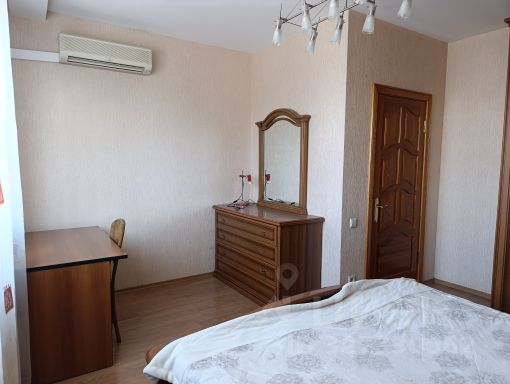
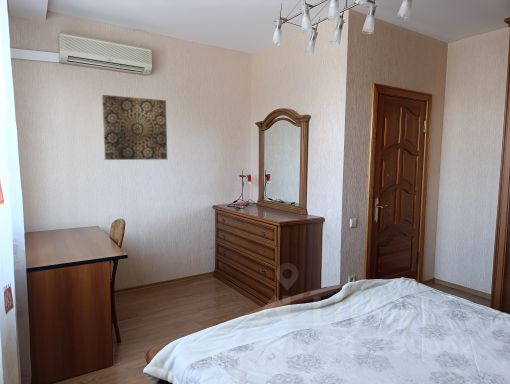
+ wall art (136, 129)
